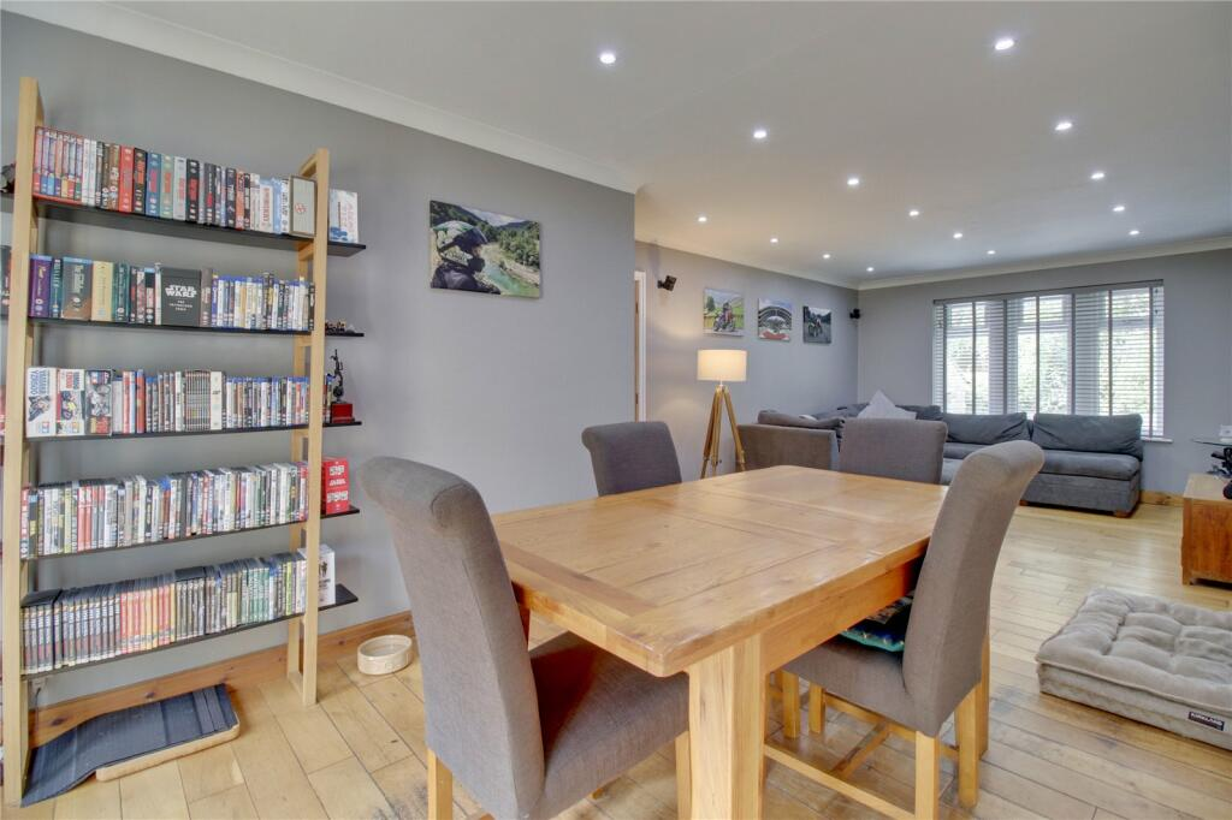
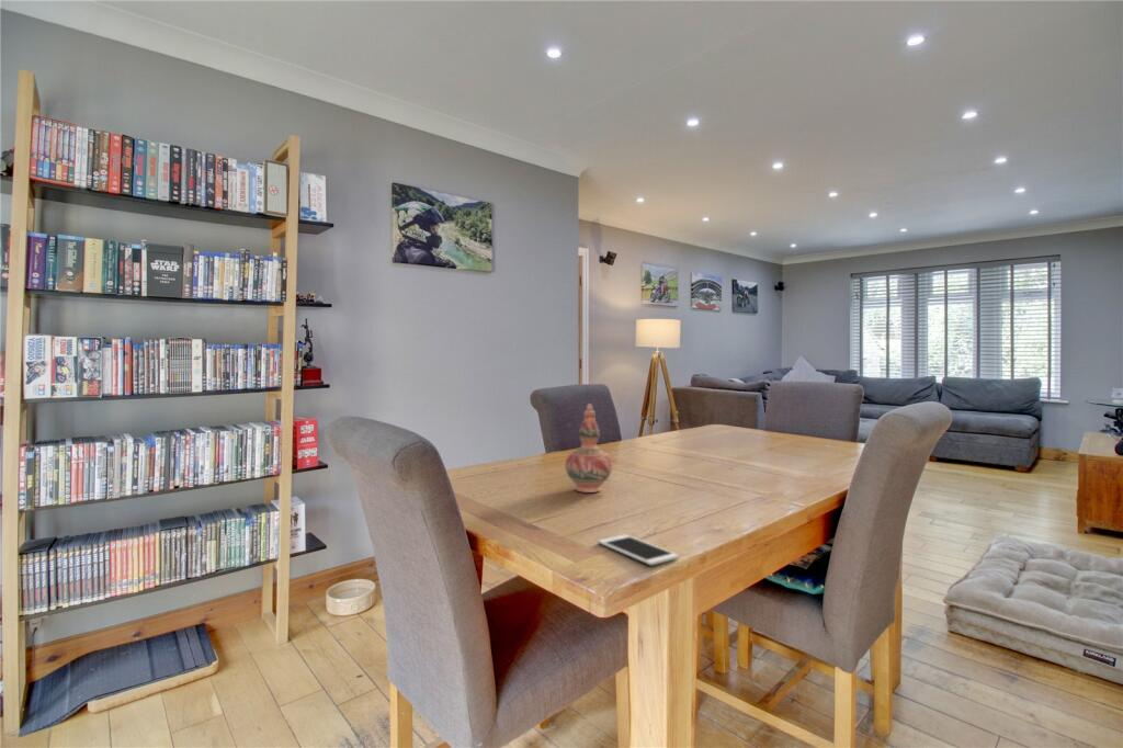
+ decorative vase (589, 446)
+ cell phone (636, 548)
